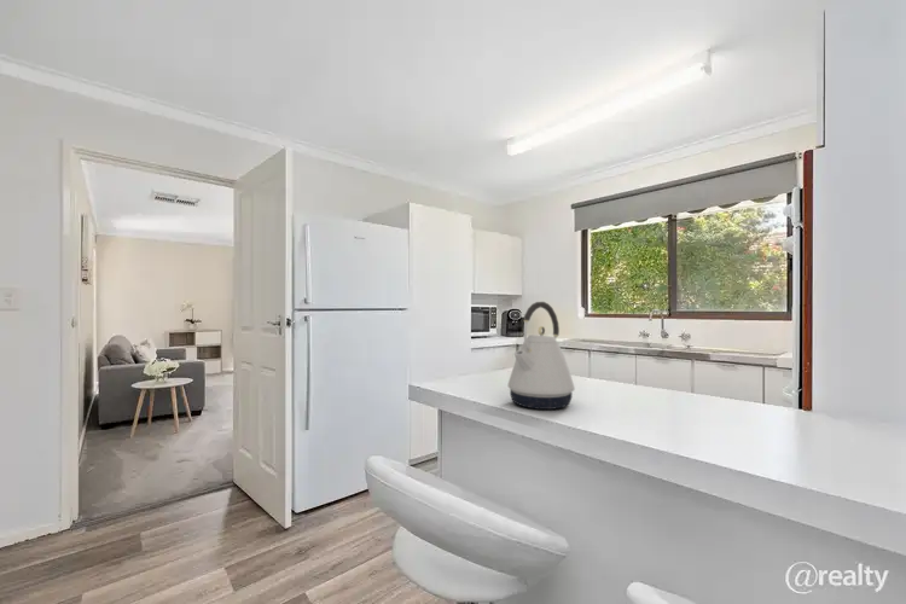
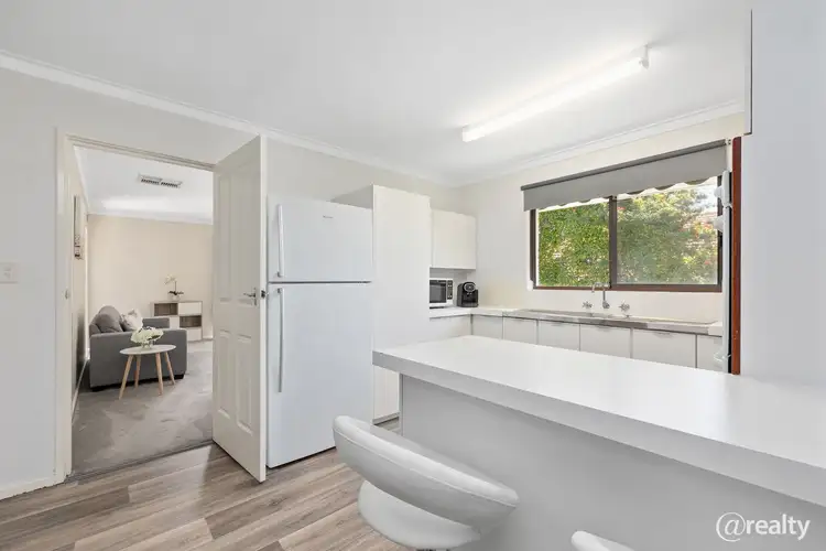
- kettle (539, 353)
